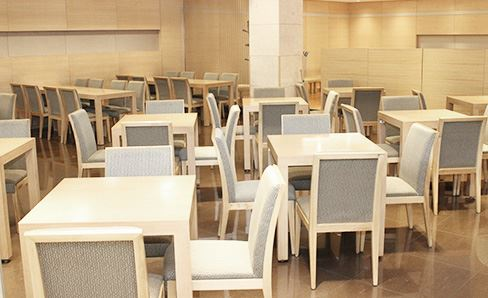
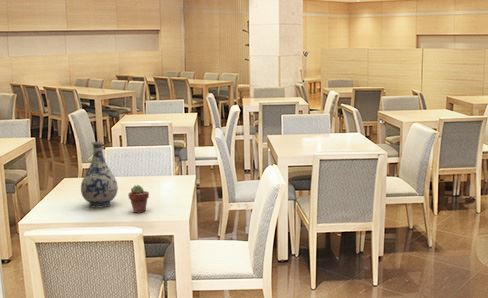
+ potted succulent (138, 198)
+ vase (98, 174)
